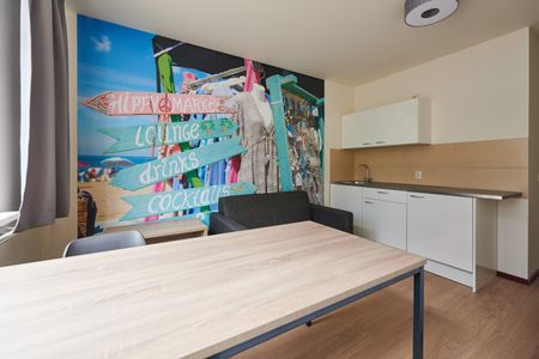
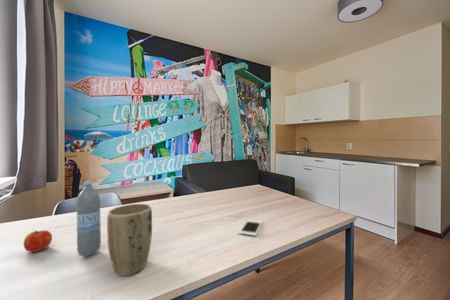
+ fruit (38, 239)
+ water bottle (88, 217)
+ cell phone (251, 227)
+ plant pot (131, 238)
